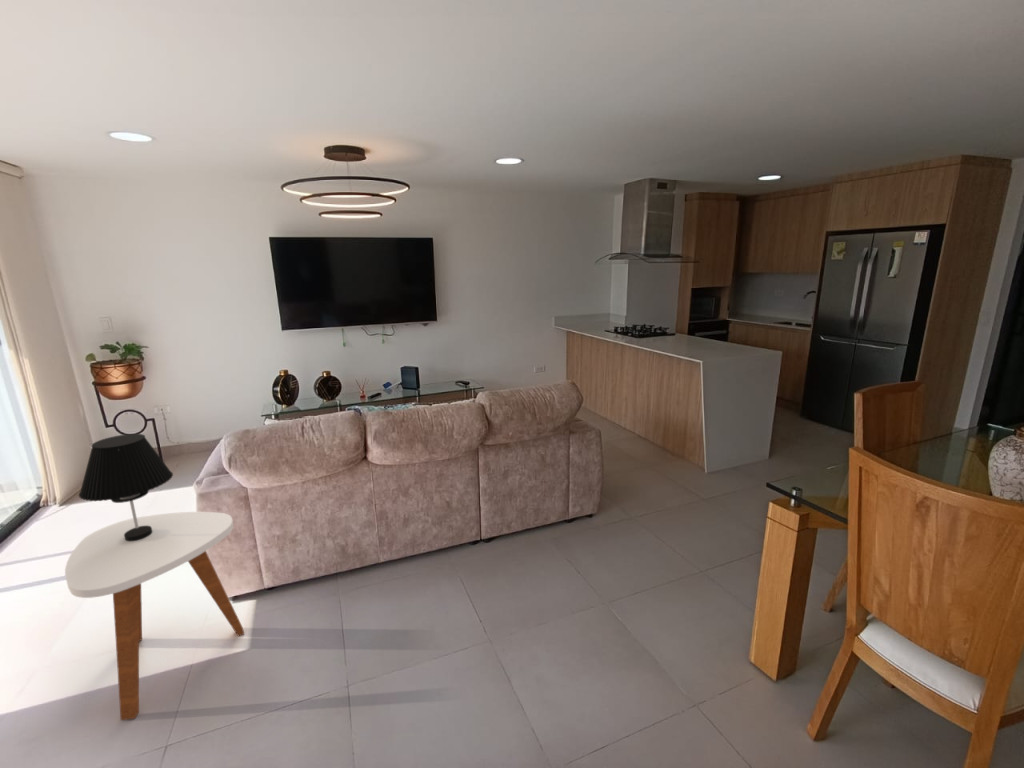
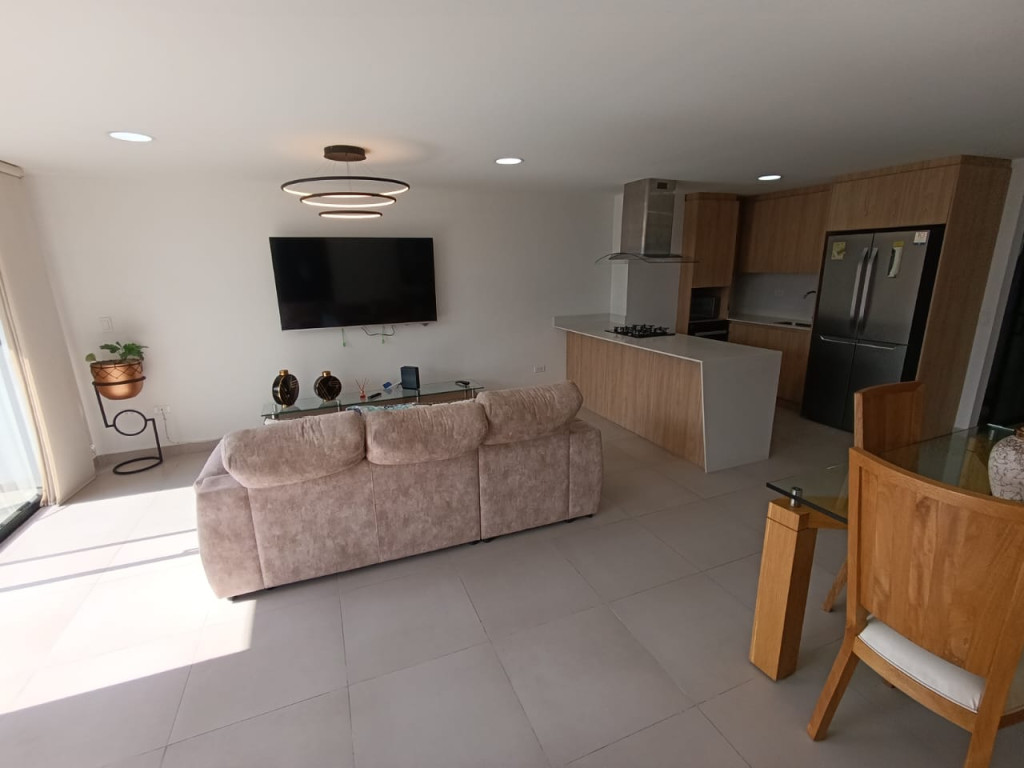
- side table (141, 604)
- table lamp (129, 488)
